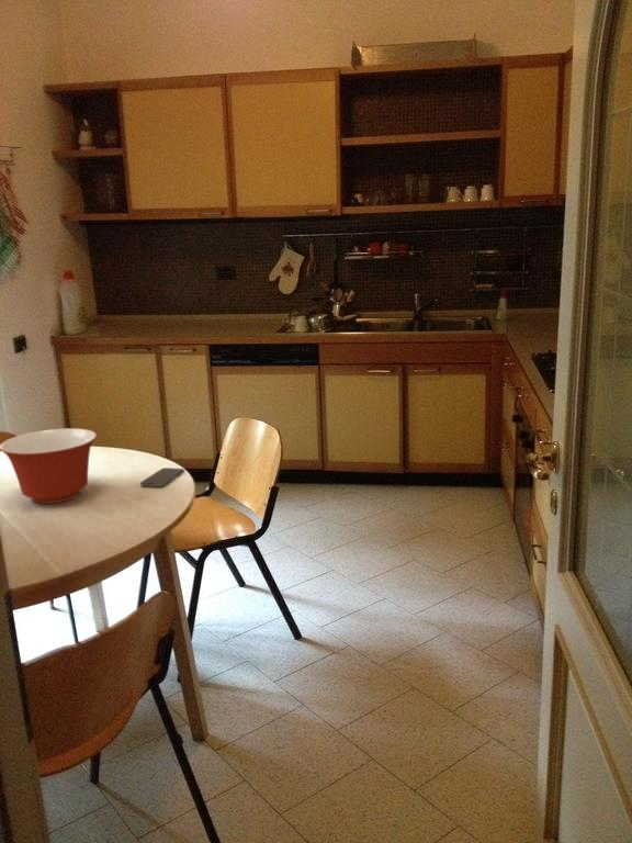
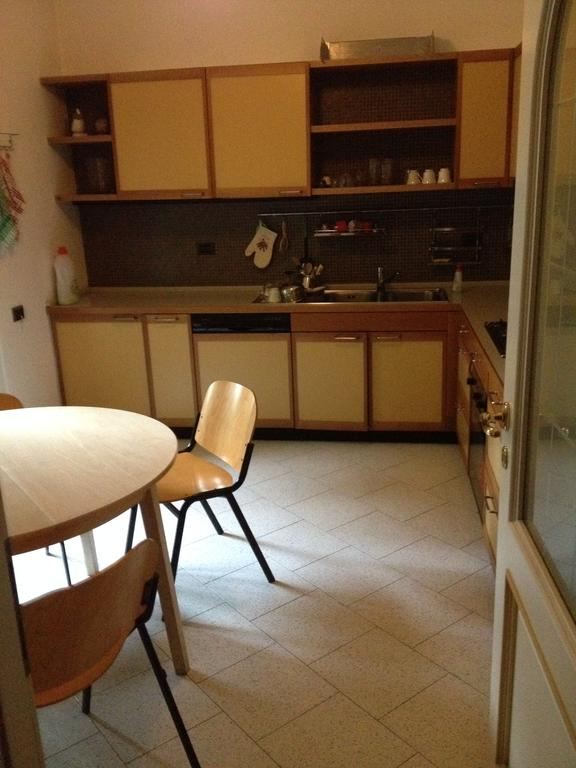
- smartphone (162, 476)
- mixing bowl (52, 468)
